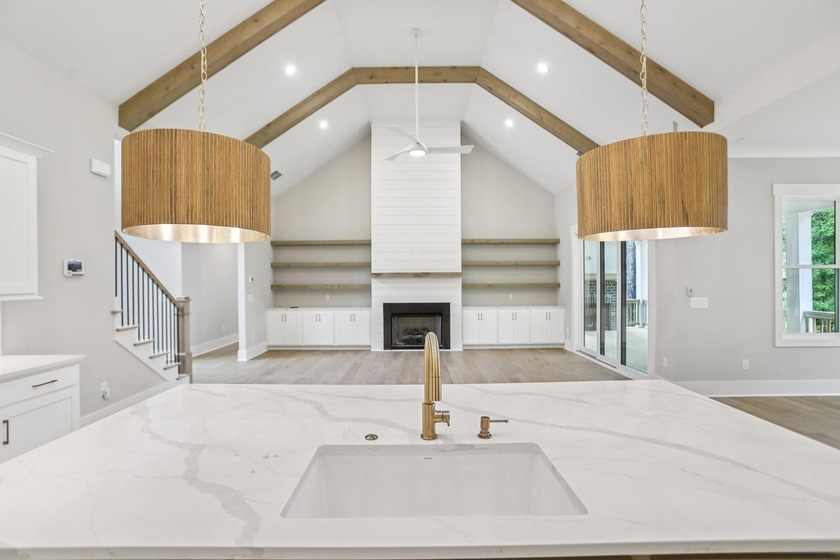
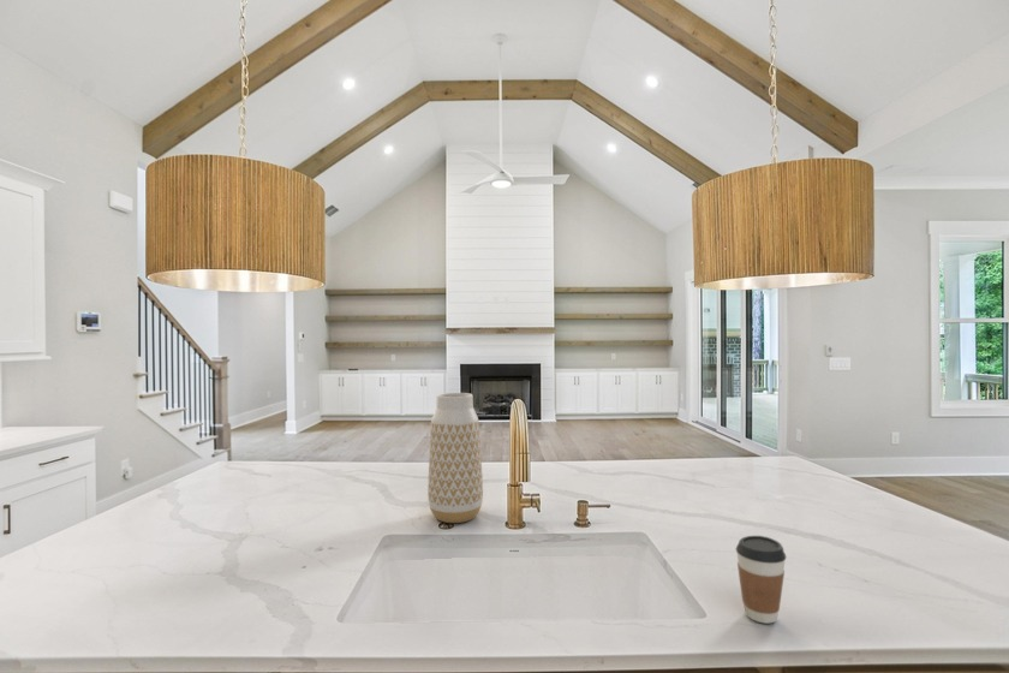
+ vase (455, 455)
+ coffee cup (760, 579)
